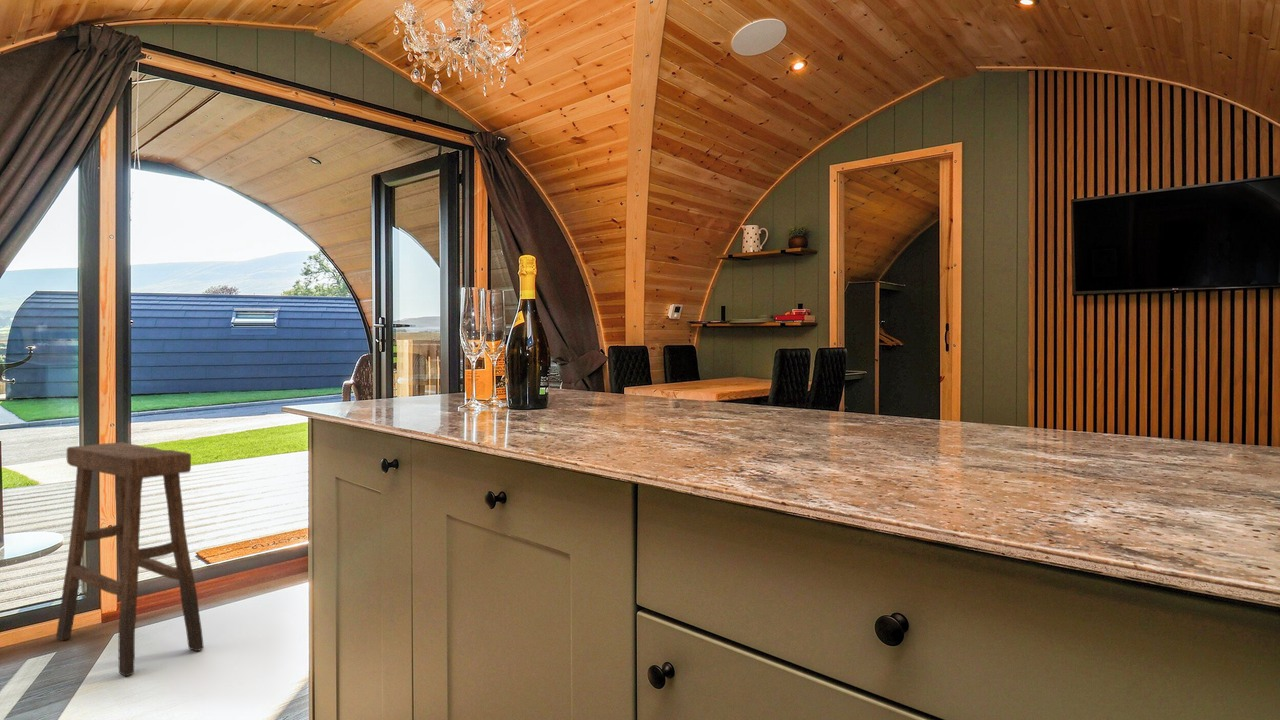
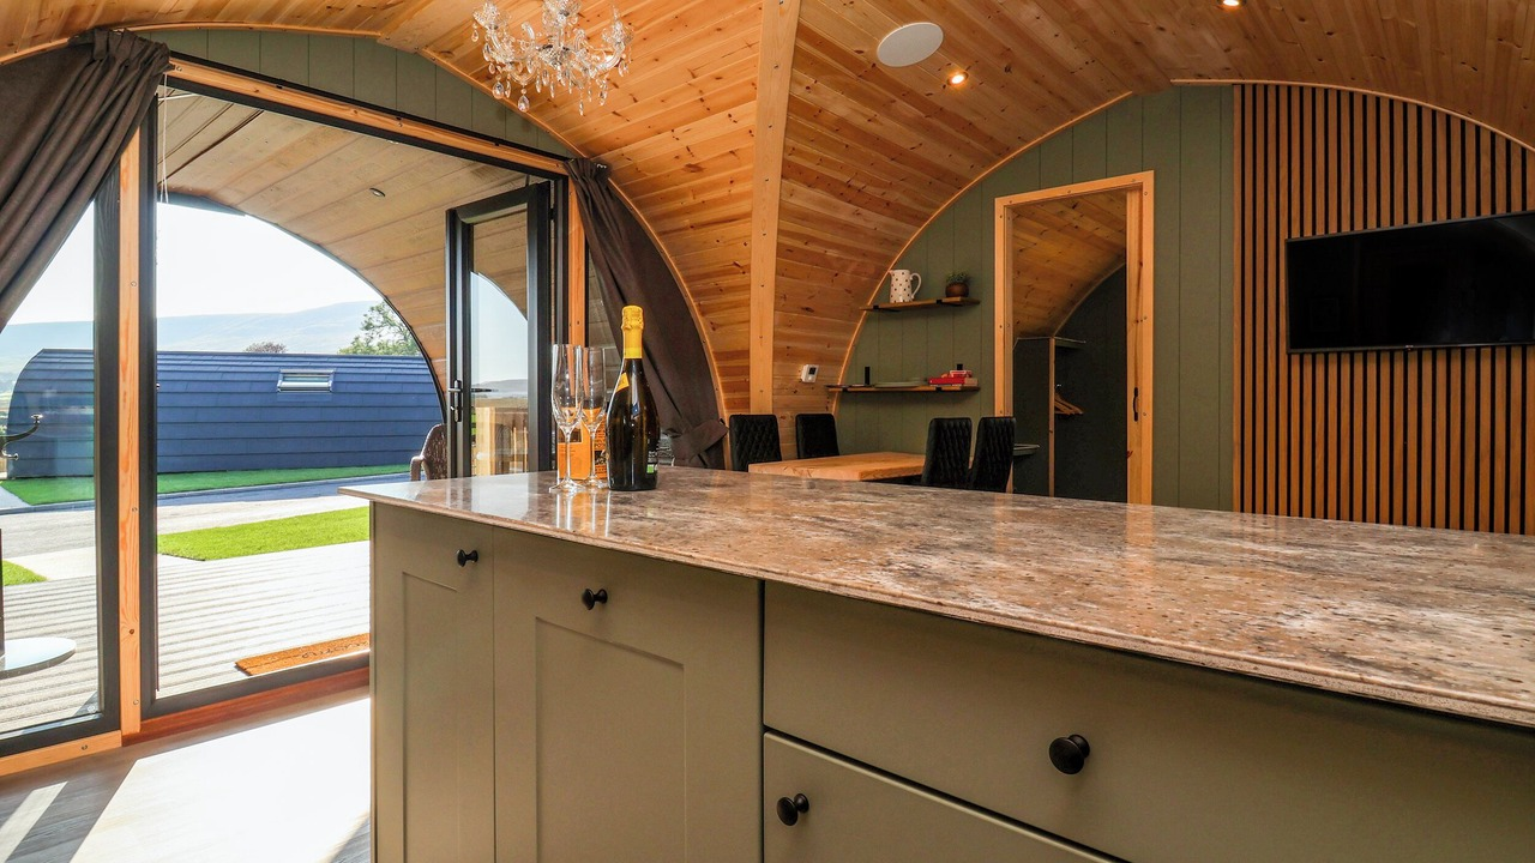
- stool (127, 546)
